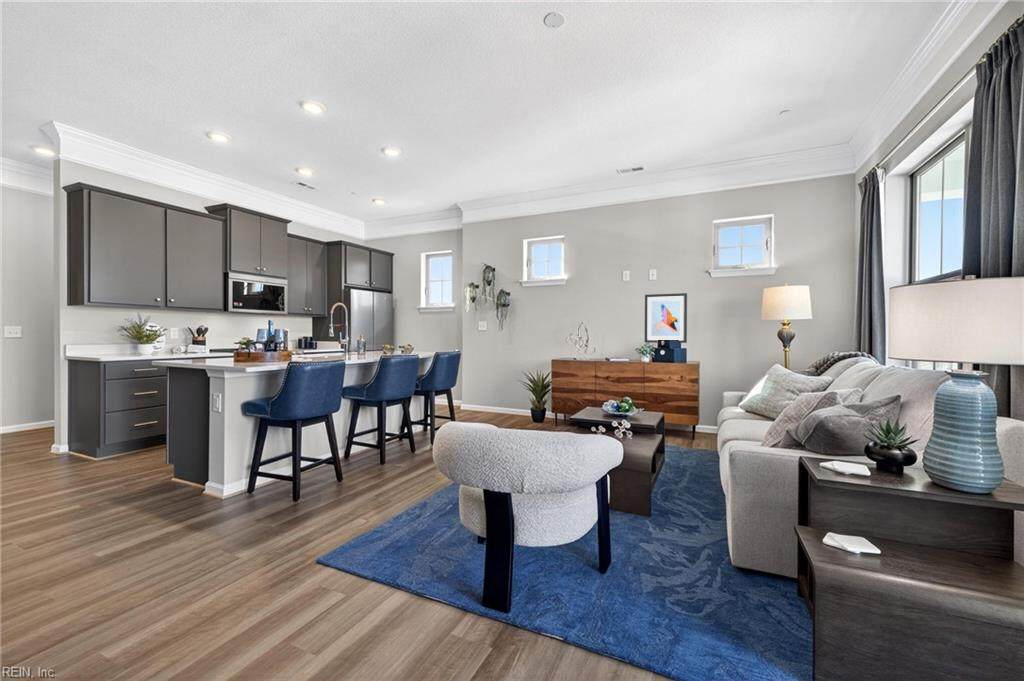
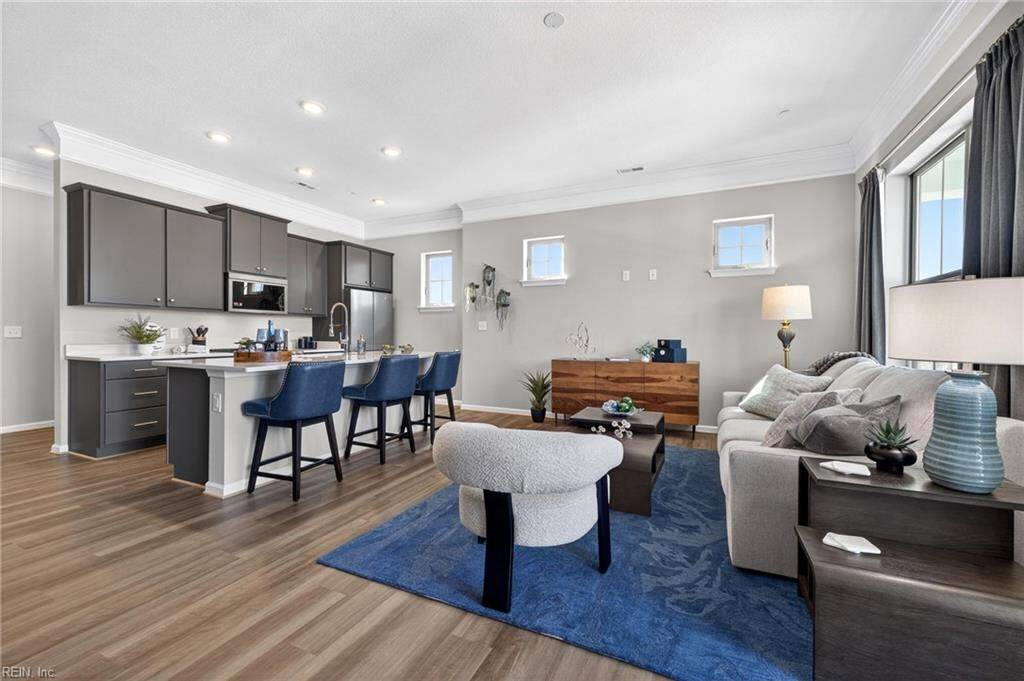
- wall art (665, 318)
